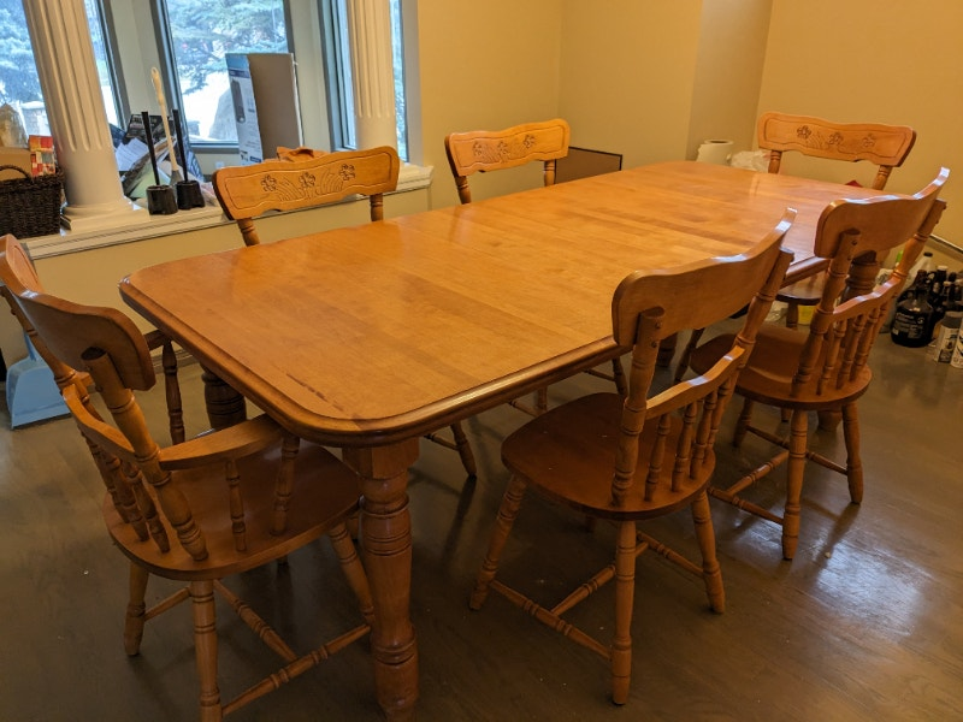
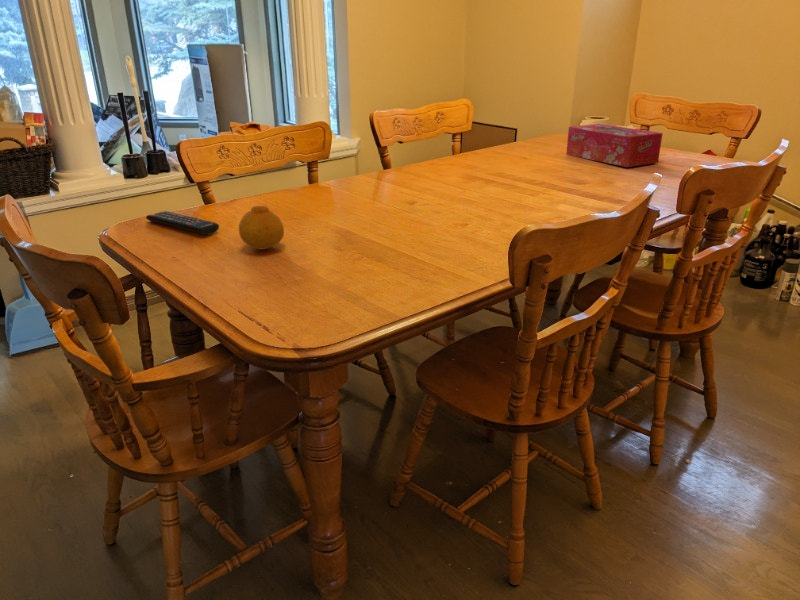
+ tissue box (612, 144)
+ fruit (261, 227)
+ remote control (181, 222)
